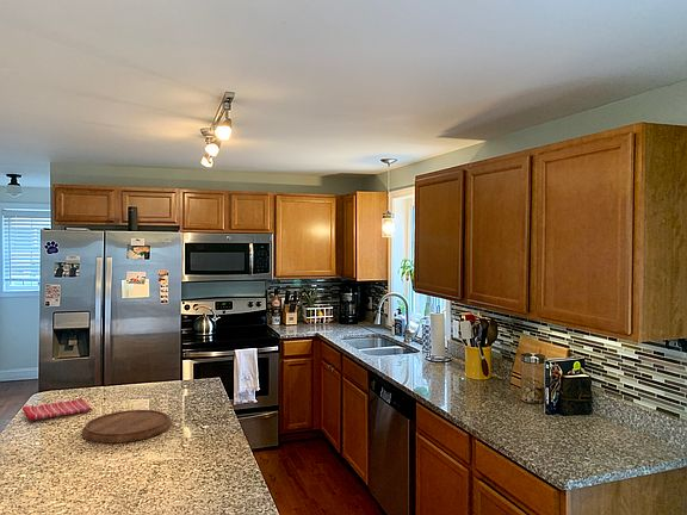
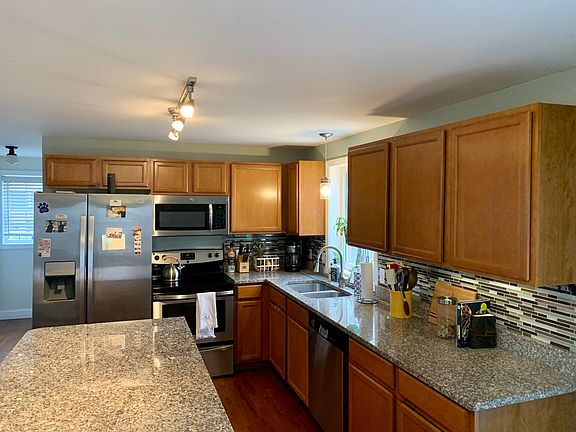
- cutting board (128, 423)
- dish towel (56, 409)
